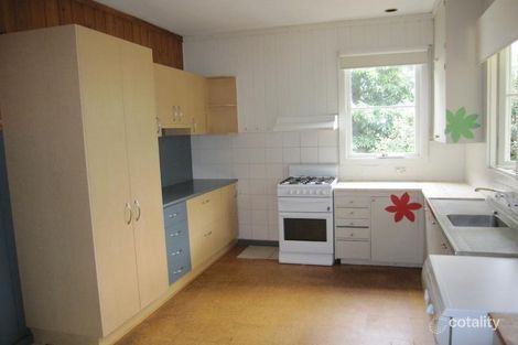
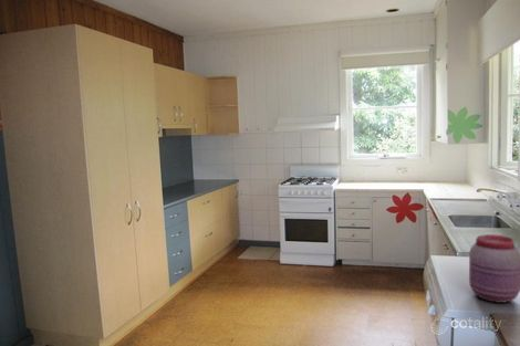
+ jar (493, 268)
